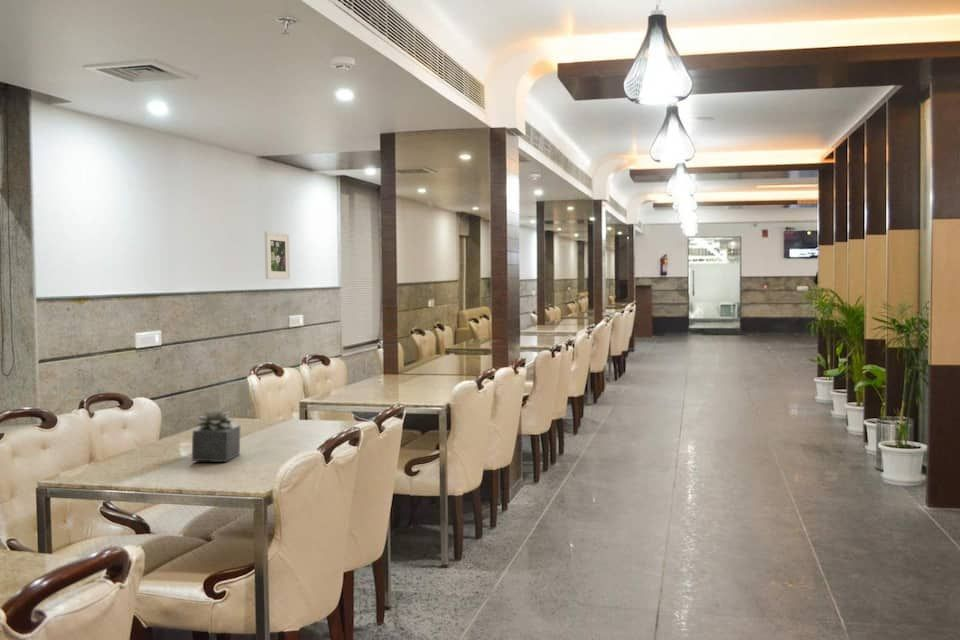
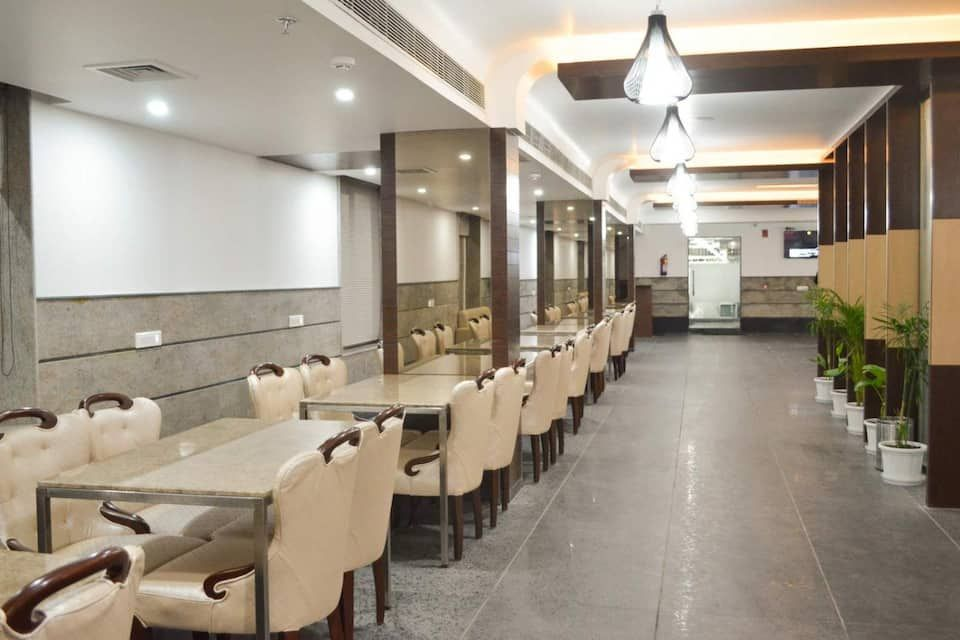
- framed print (277, 256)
- succulent plant (215, 433)
